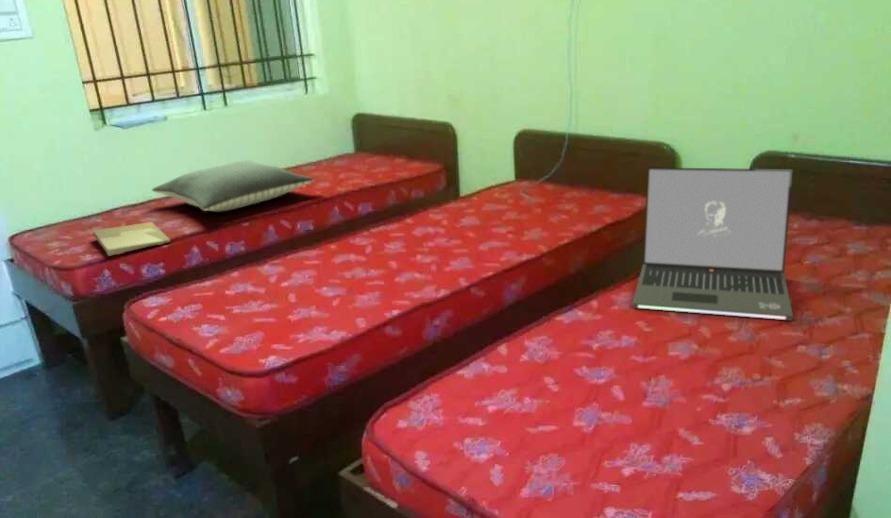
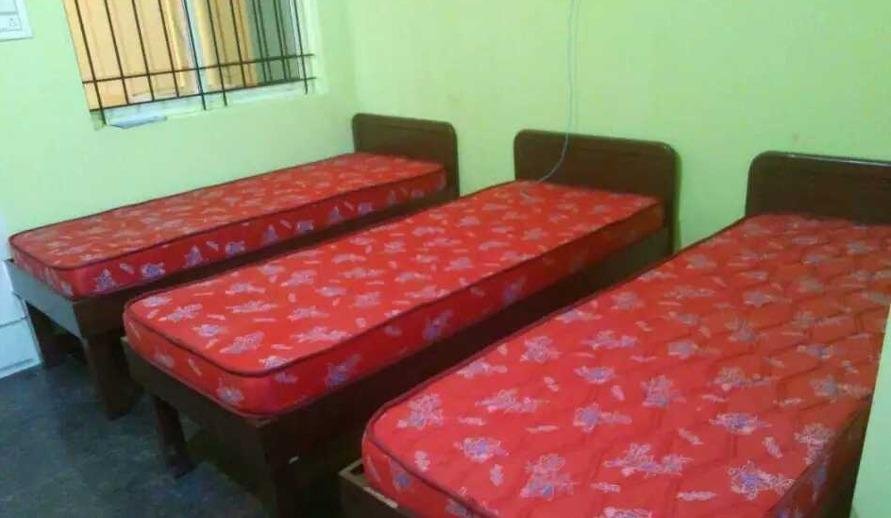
- pillow (232, 185)
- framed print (130, 236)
- laptop (713, 237)
